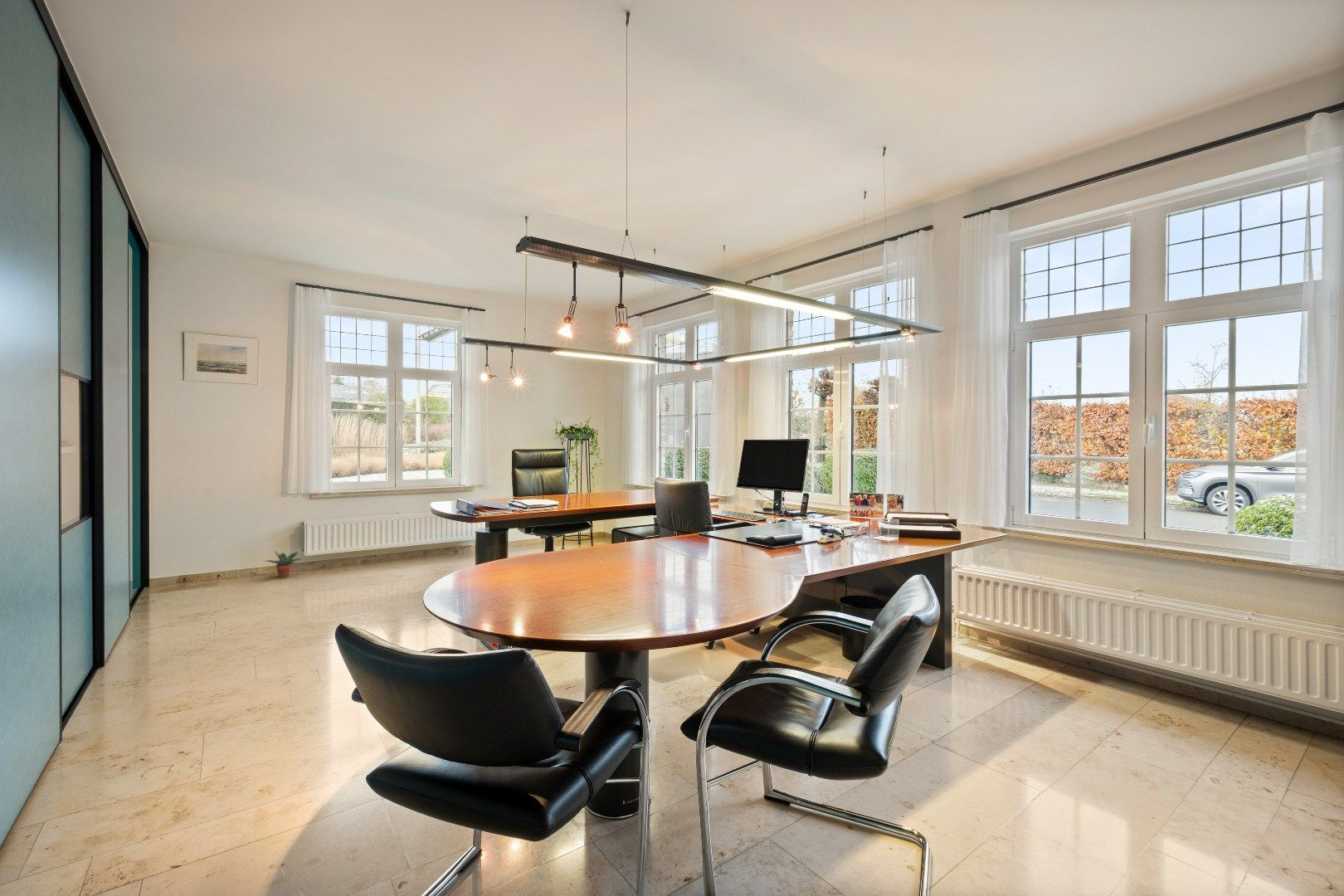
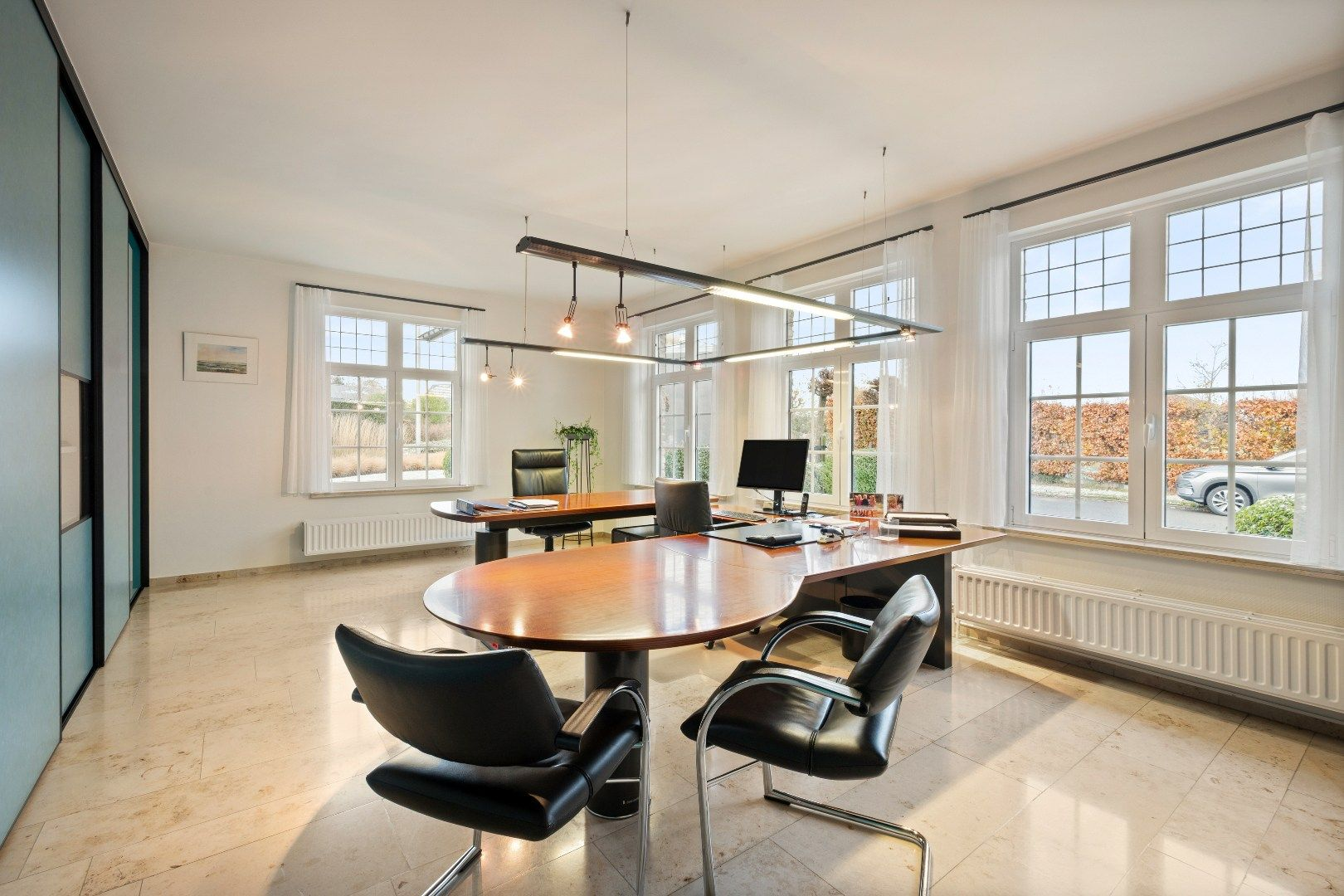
- potted plant (284, 562)
